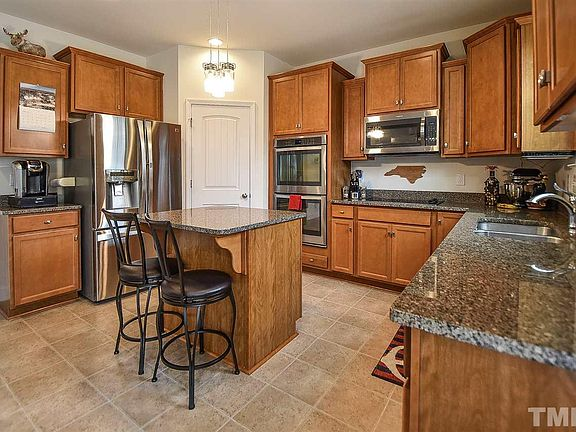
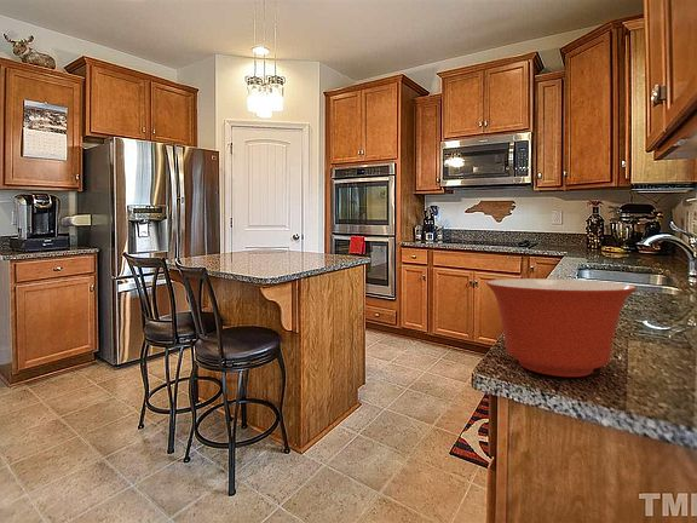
+ mixing bowl (554, 324)
